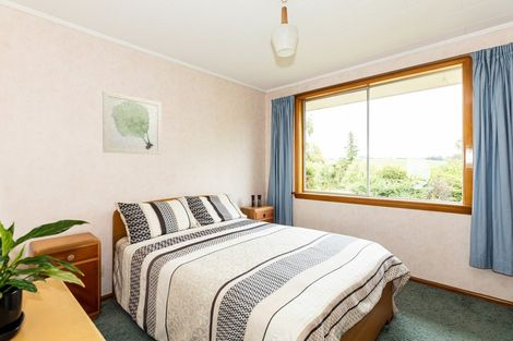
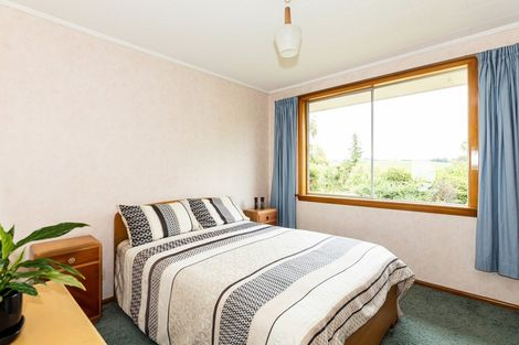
- wall art (134, 125)
